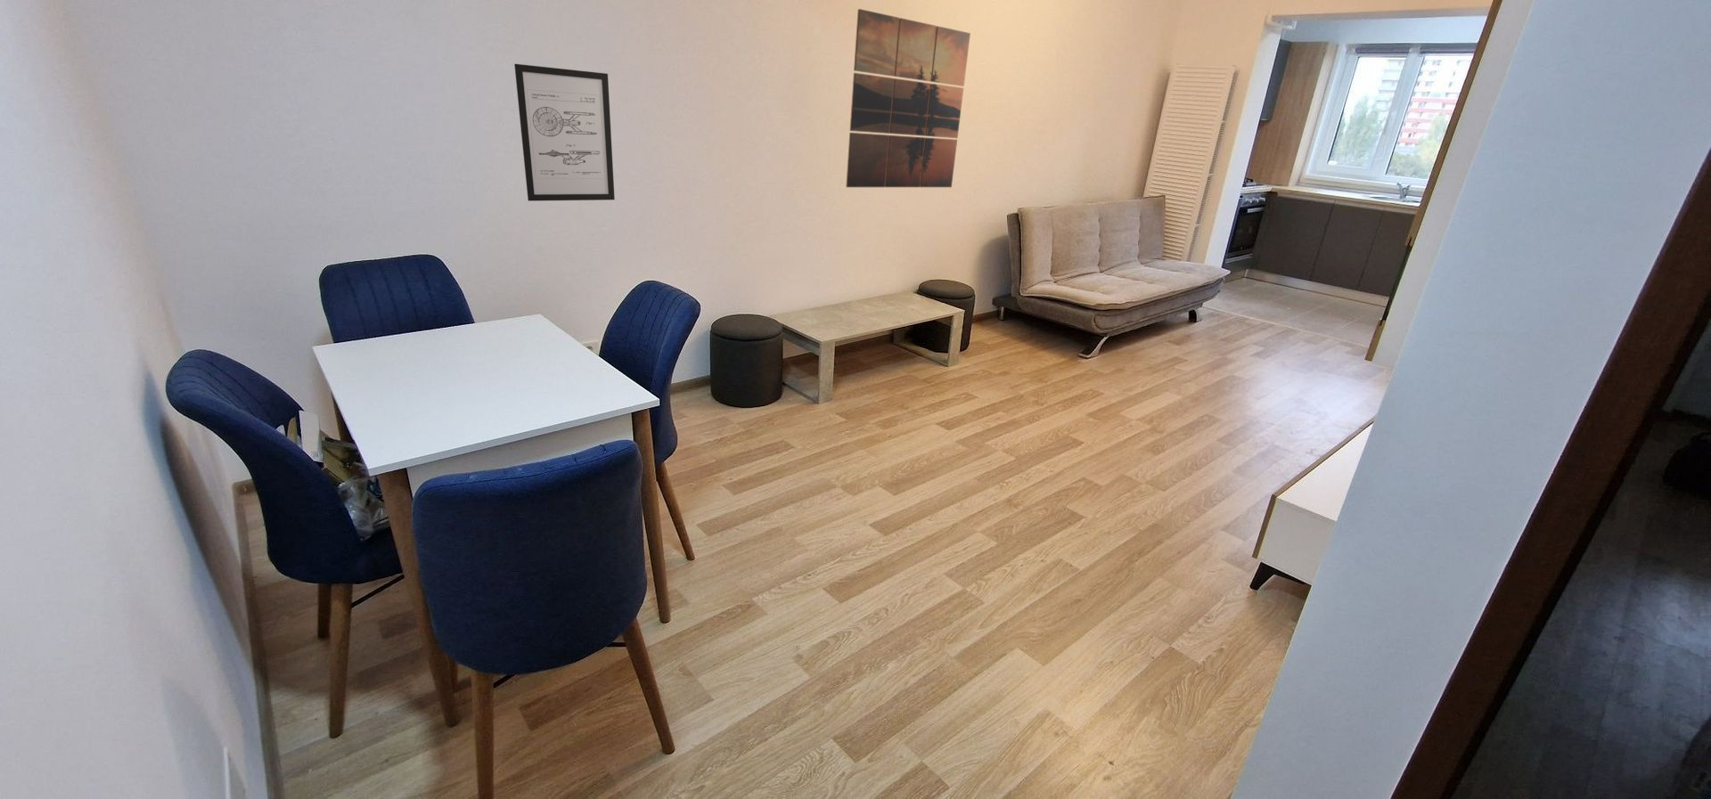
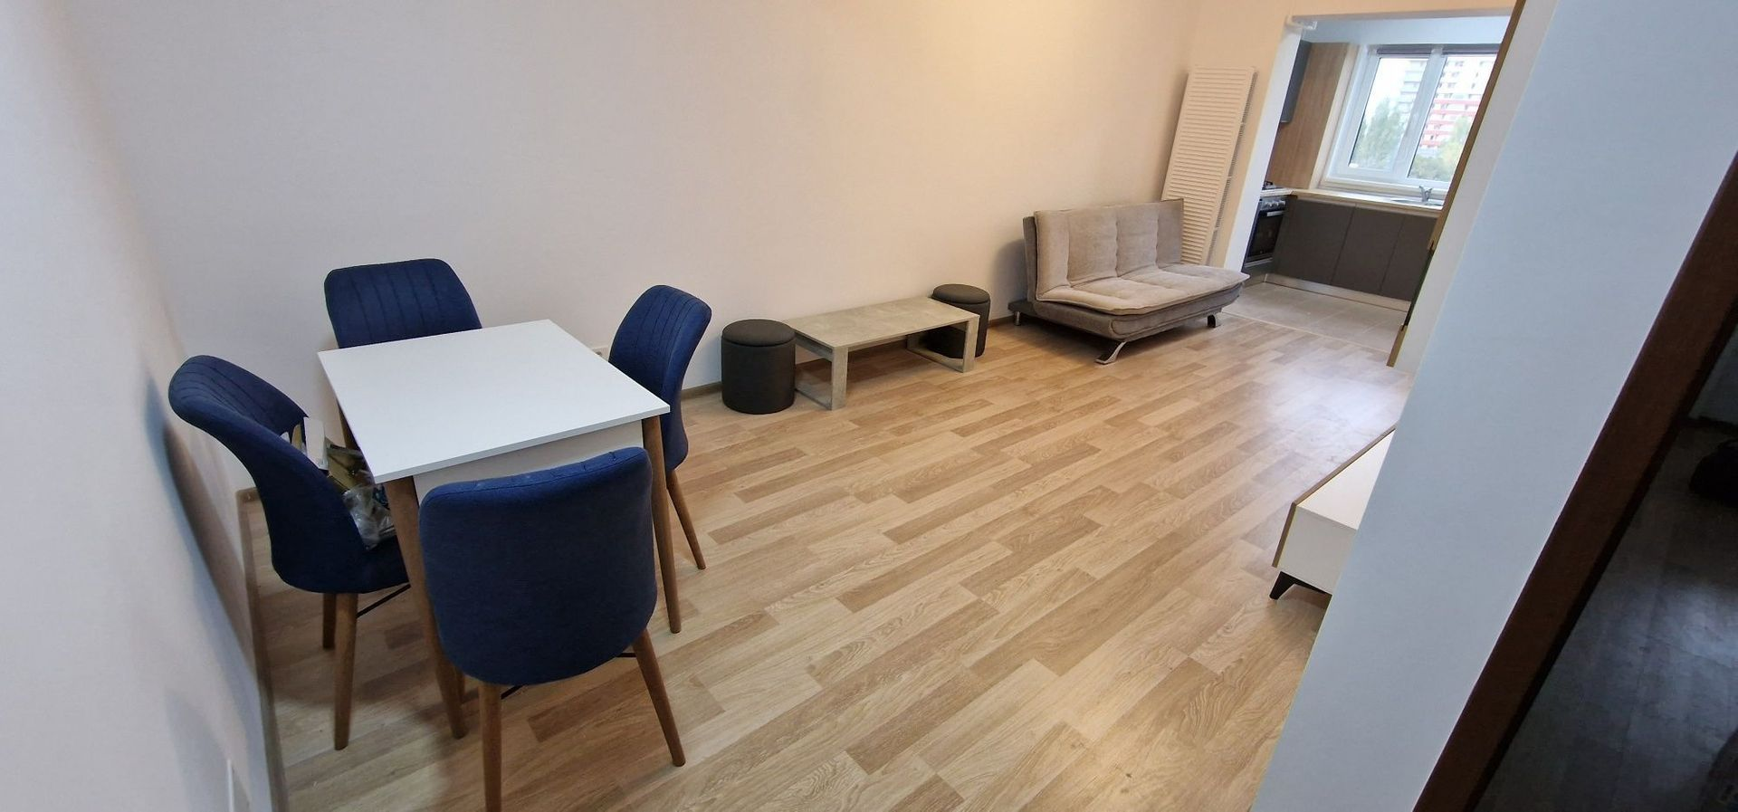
- wall art (910, 108)
- wall art (567, 136)
